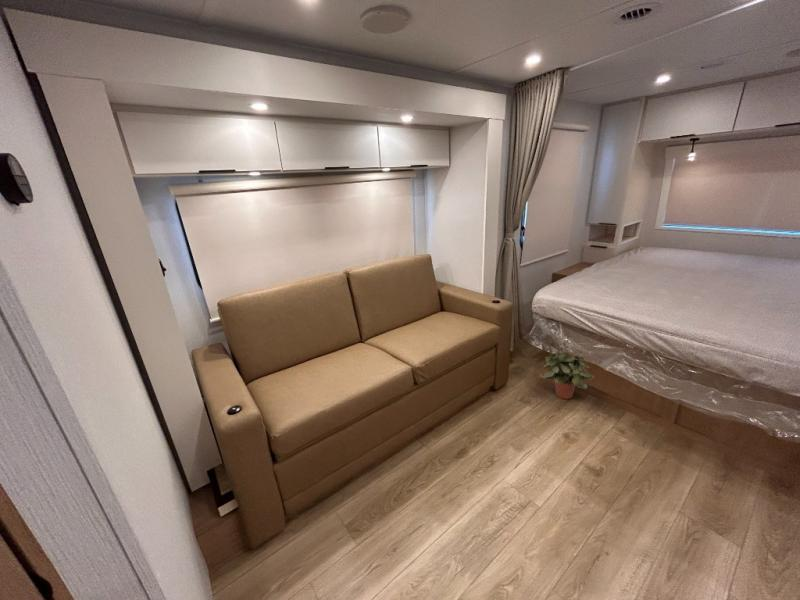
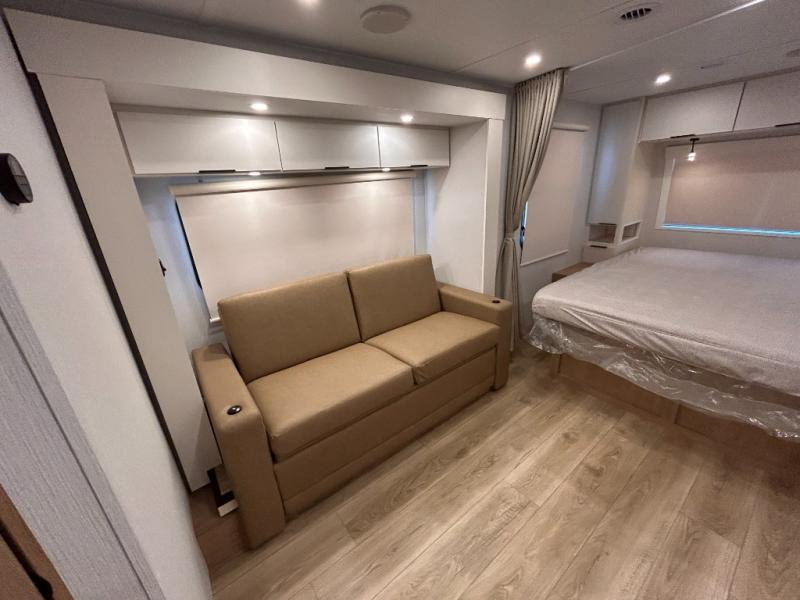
- potted plant (567, 374)
